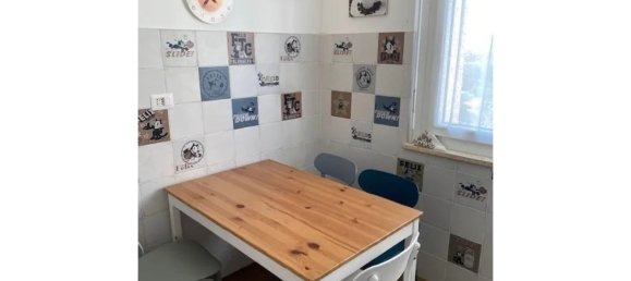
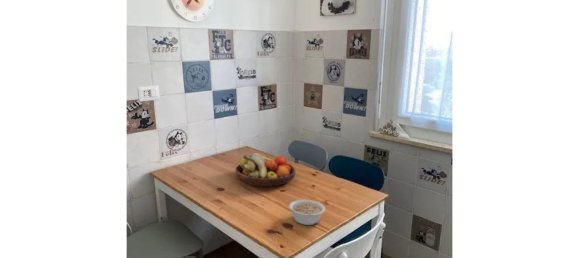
+ legume (307, 212)
+ fruit bowl (265, 166)
